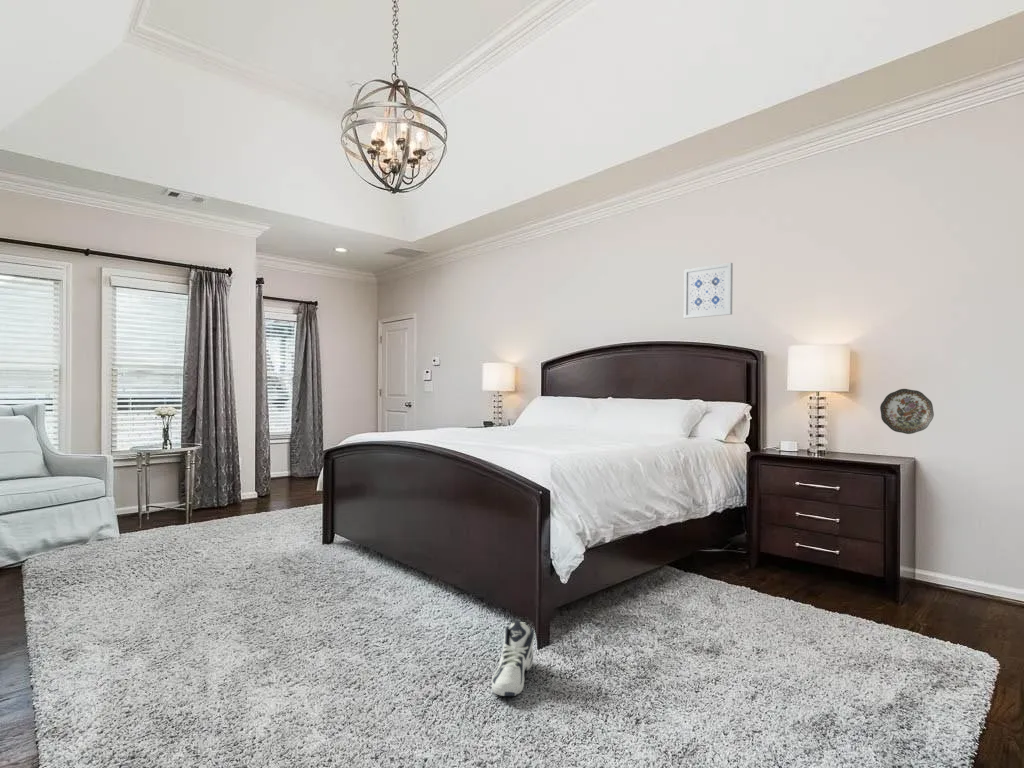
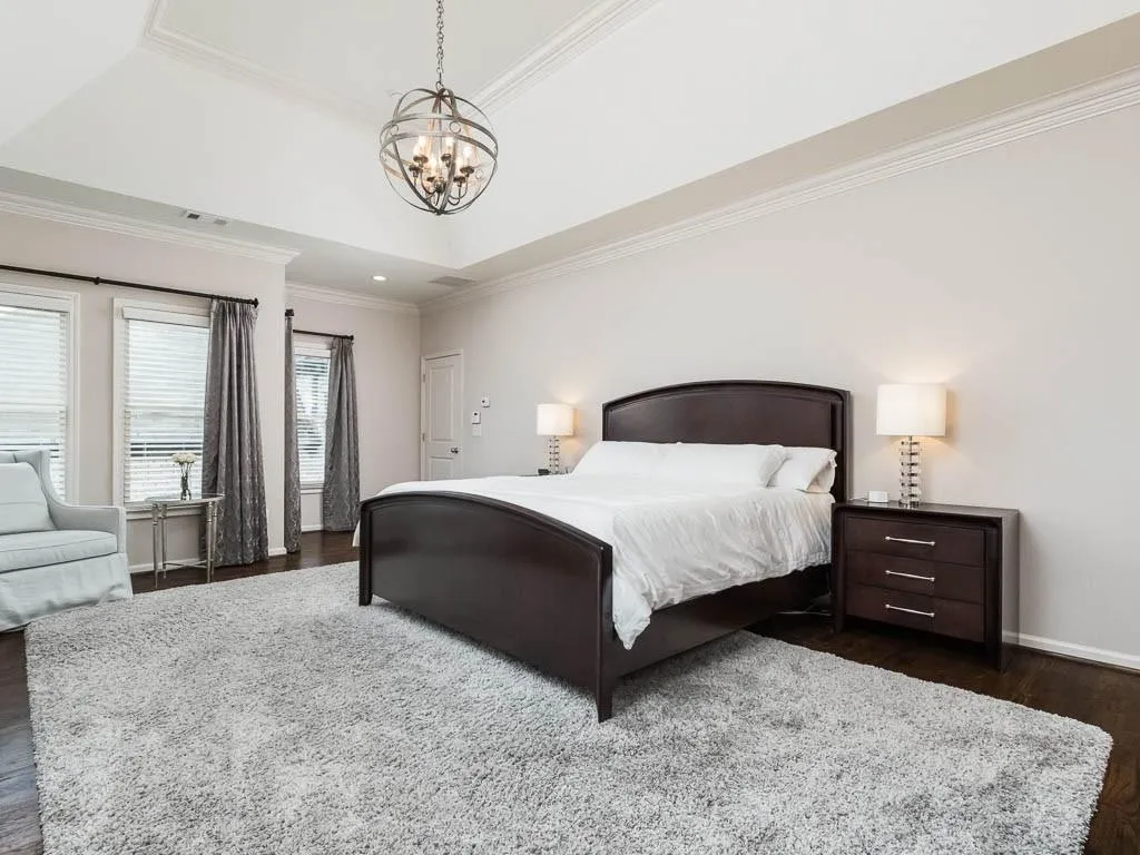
- decorative plate (906, 411)
- sneaker (513, 651)
- wall art (707, 291)
